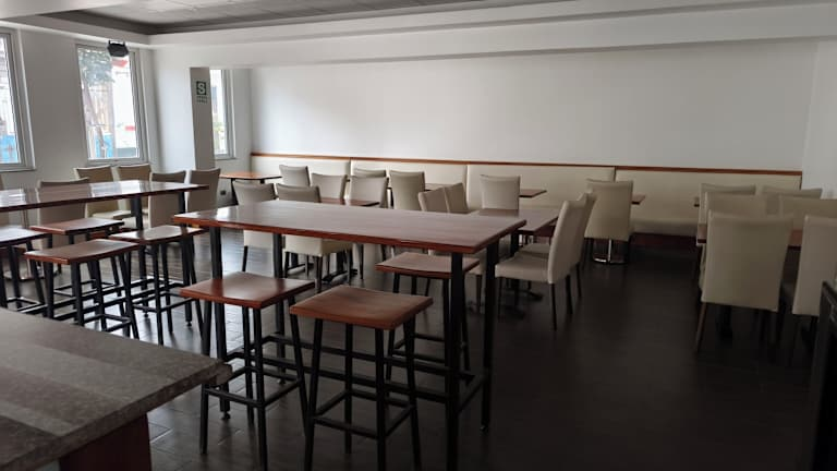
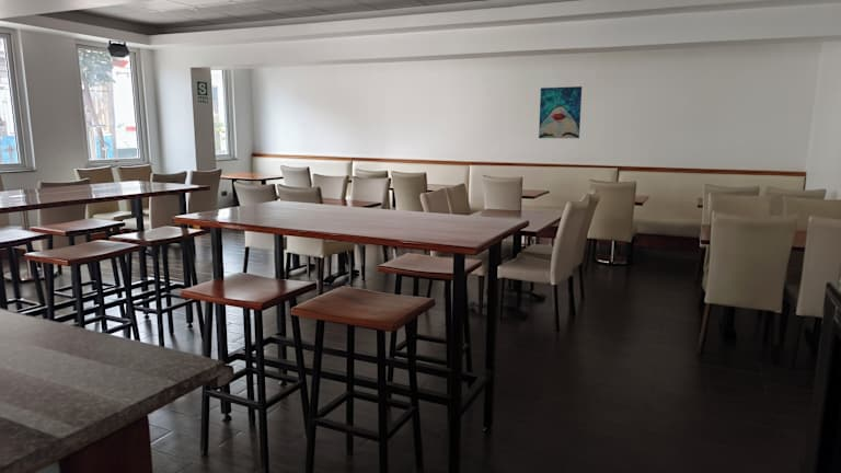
+ wall art (560, 113)
